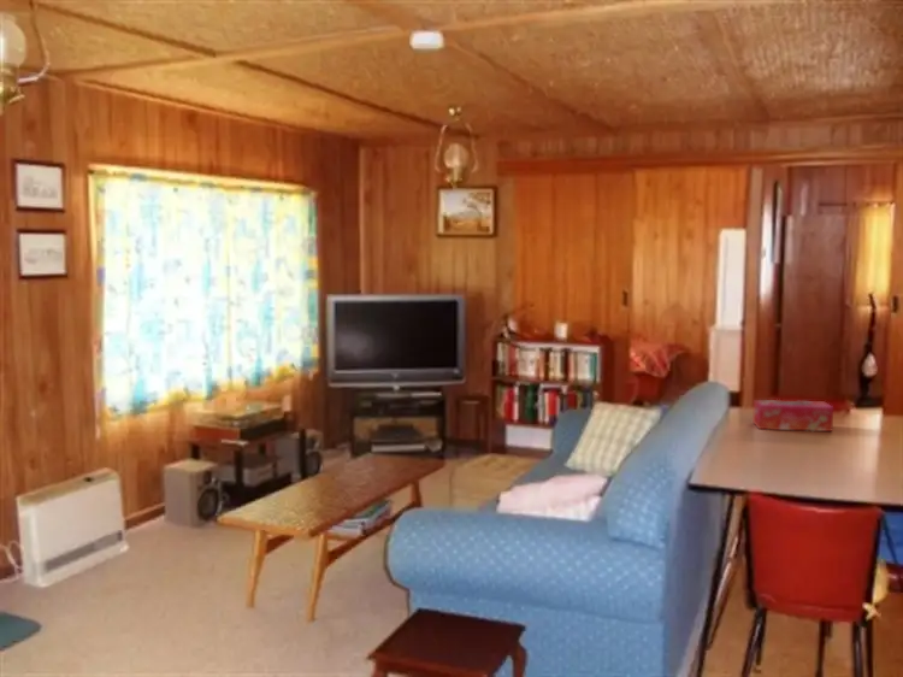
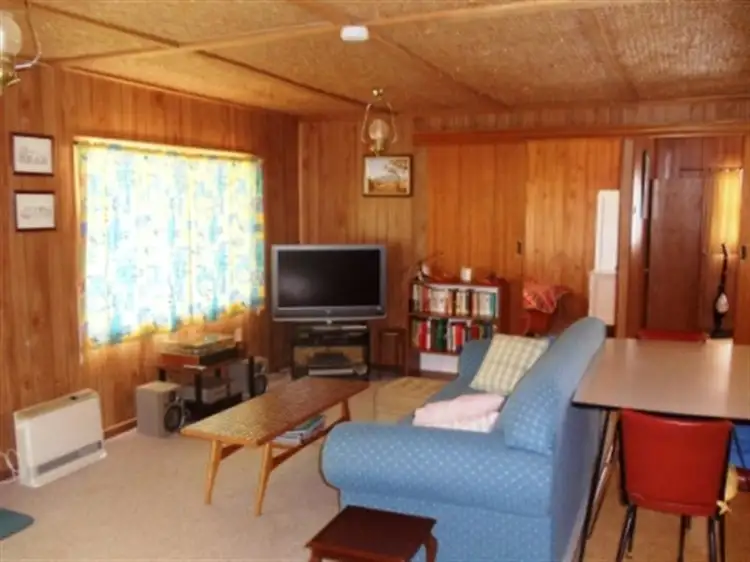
- tissue box (791, 414)
